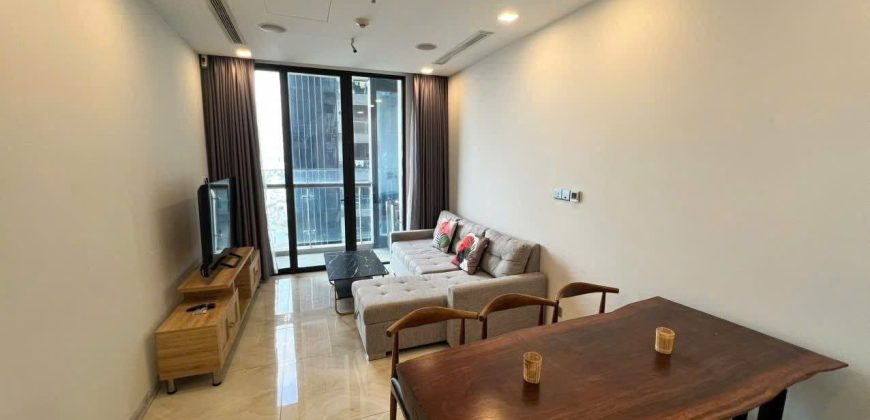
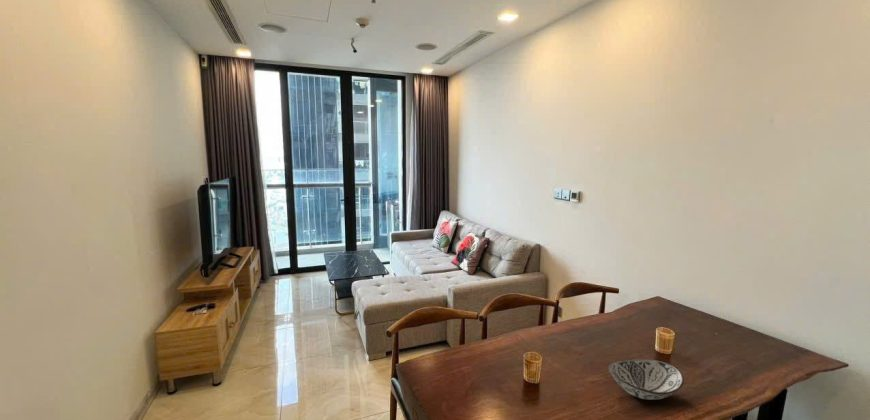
+ decorative bowl (644, 381)
